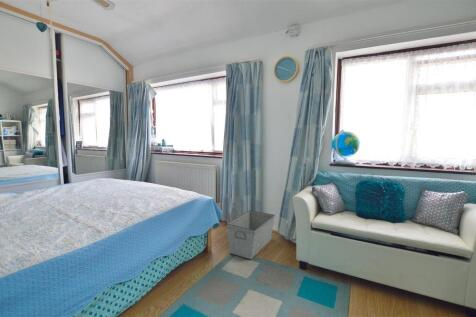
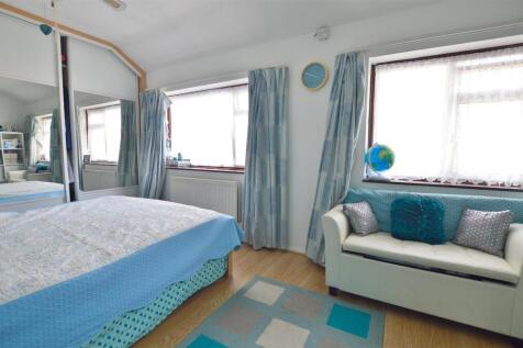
- storage bin (251, 232)
